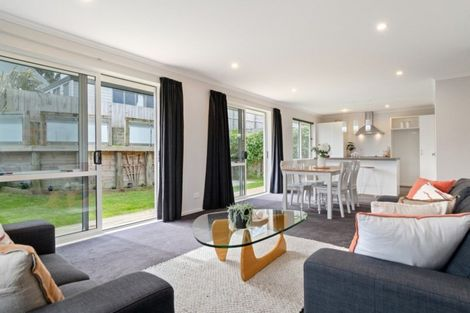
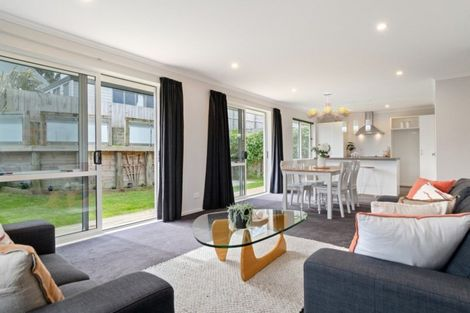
+ chandelier (327, 105)
